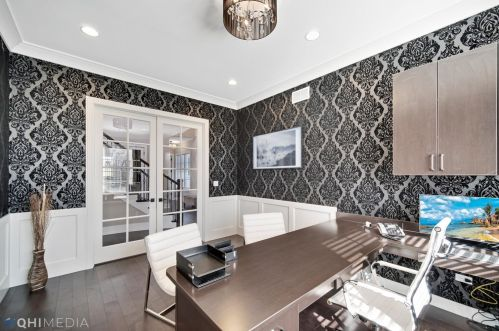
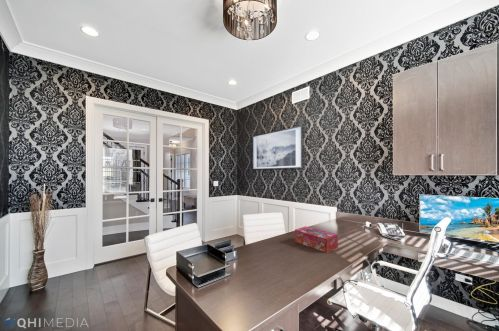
+ tissue box (315, 238)
